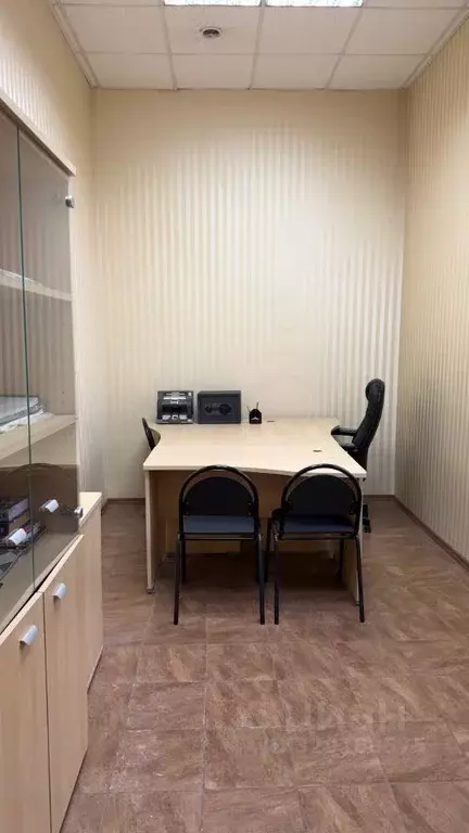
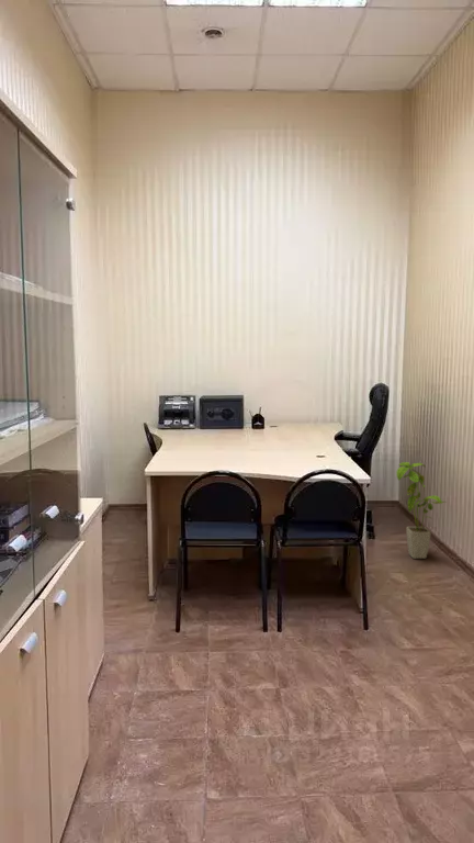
+ house plant (417, 512)
